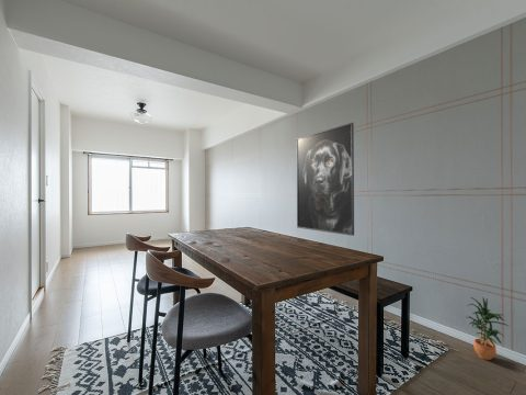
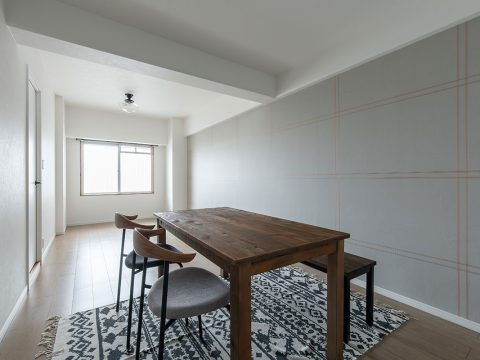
- potted plant (488, 328)
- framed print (321, 181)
